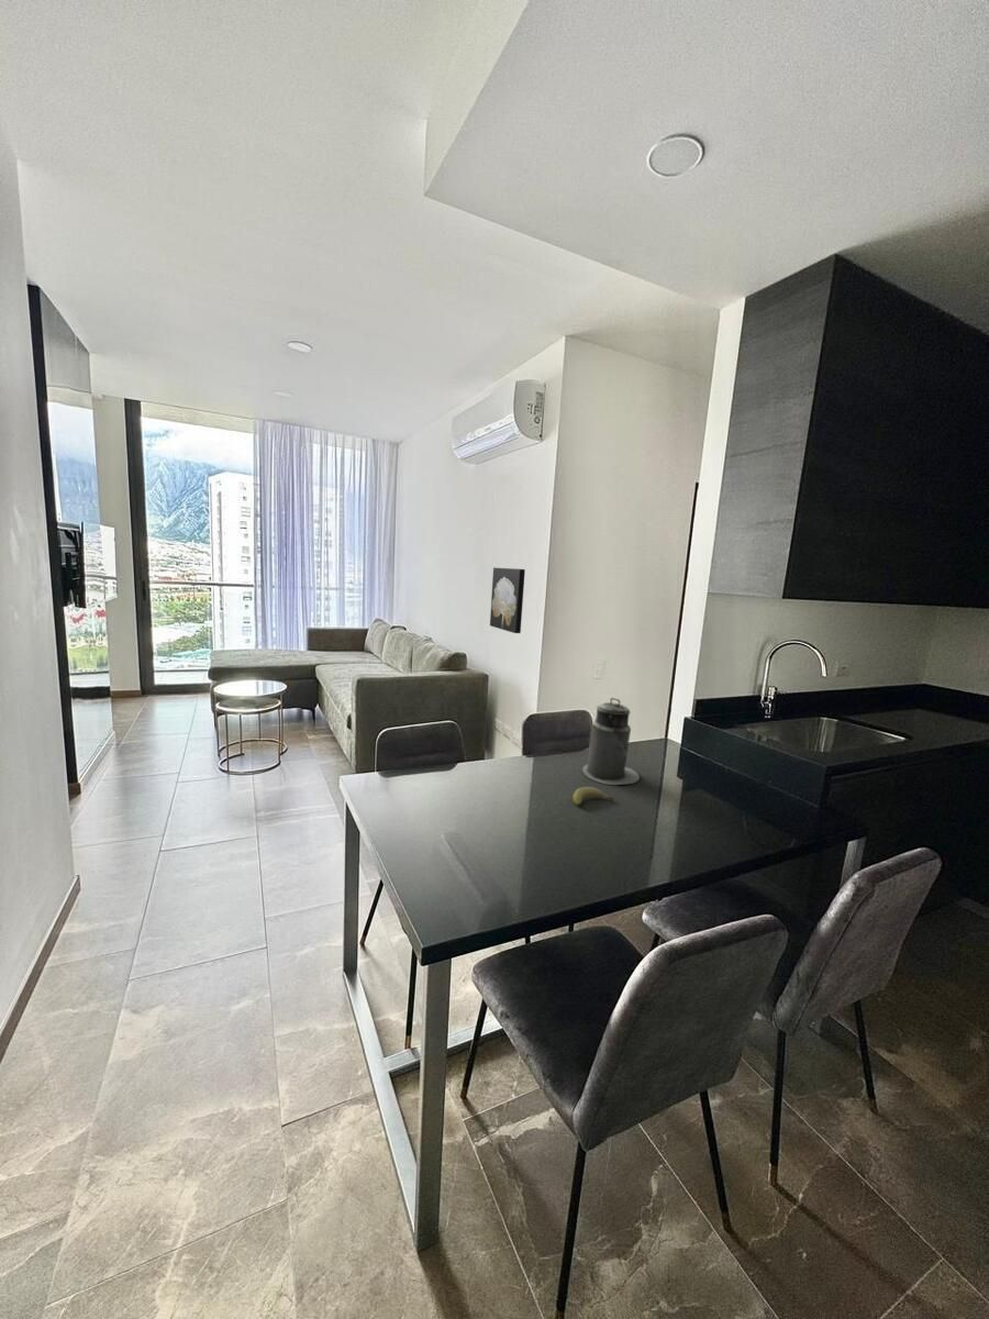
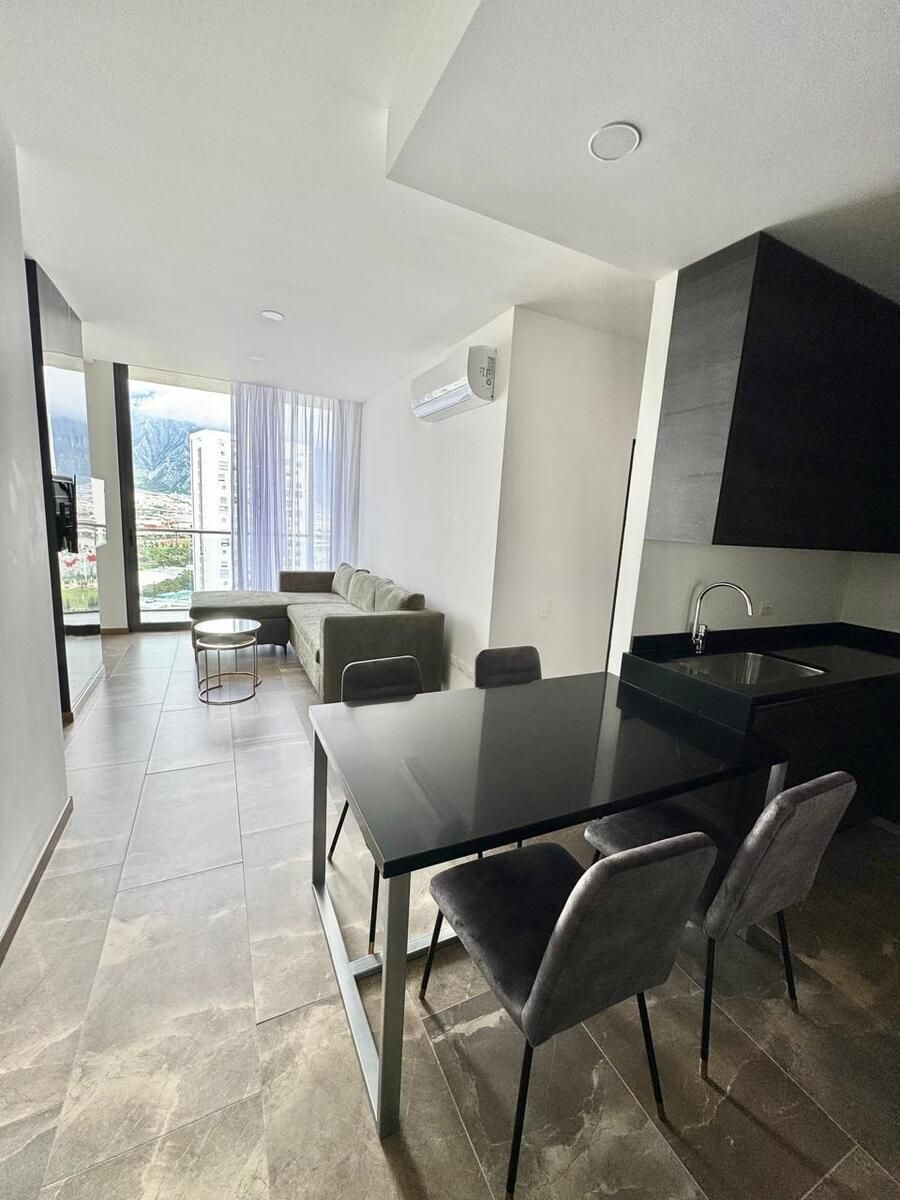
- canister (614, 736)
- fruit (590, 795)
- wall art (507, 599)
